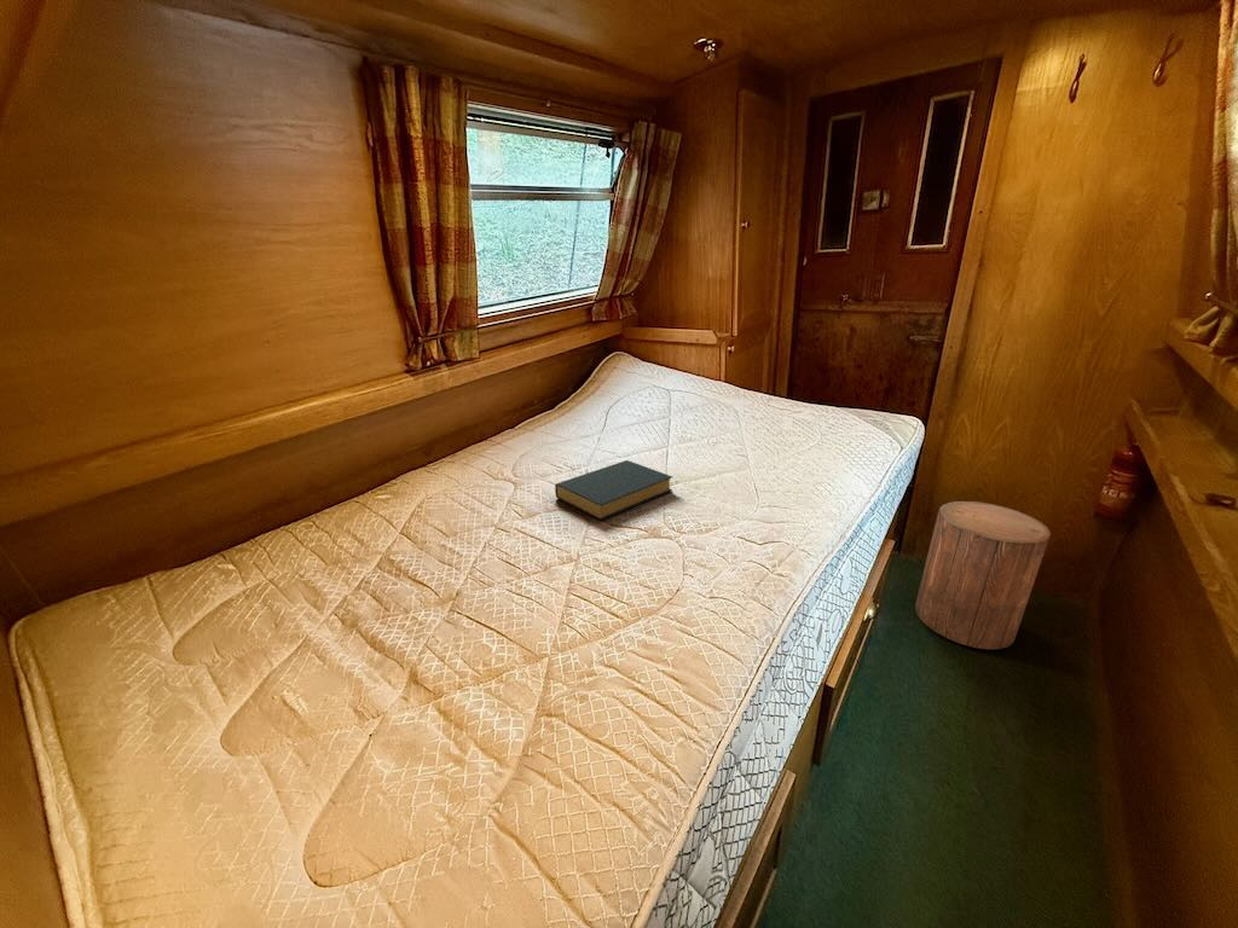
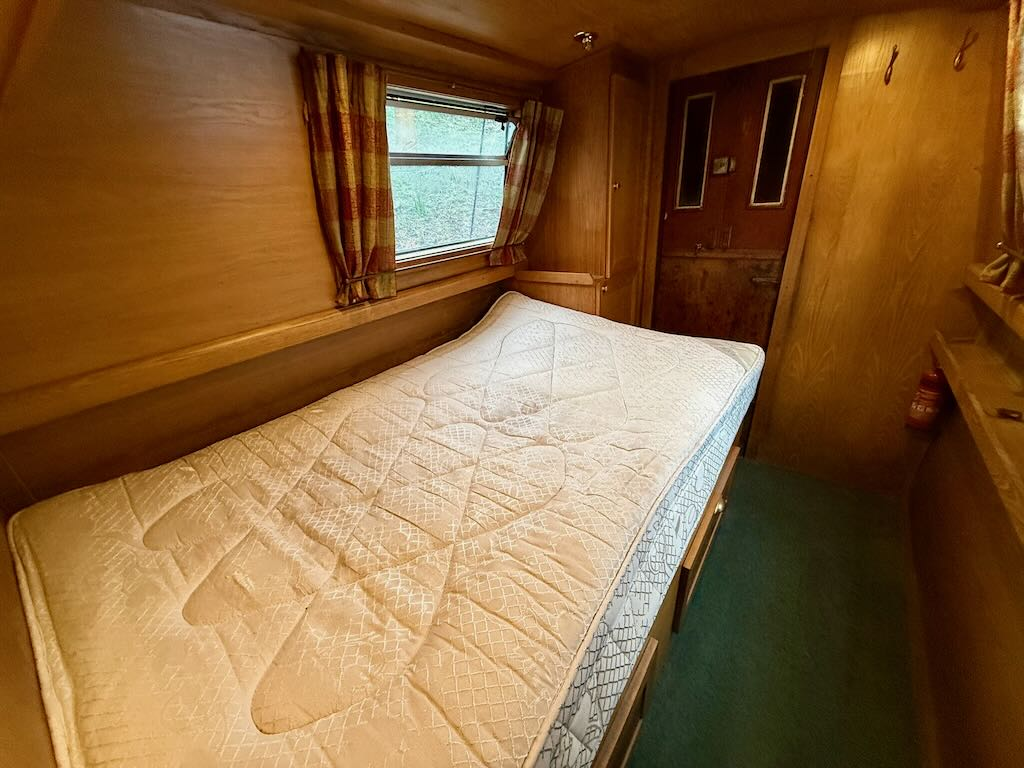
- hardback book (614, 487)
- stool (977, 572)
